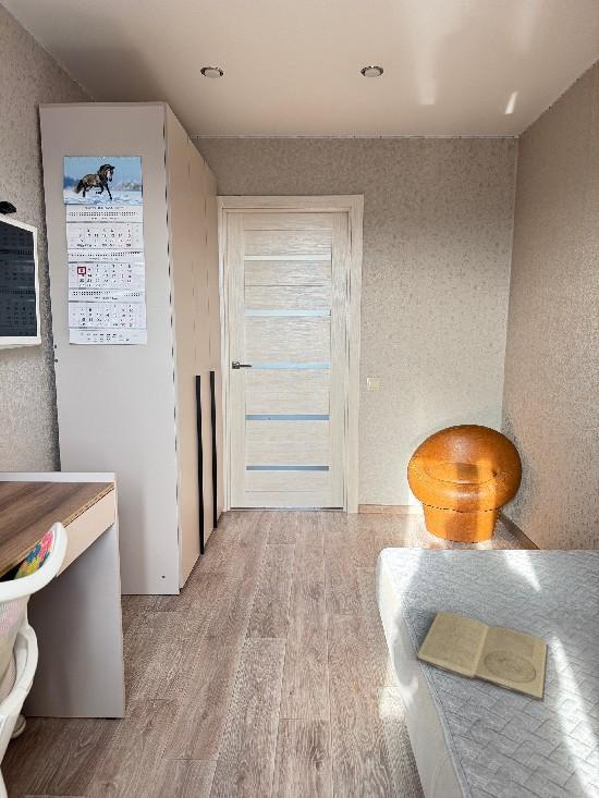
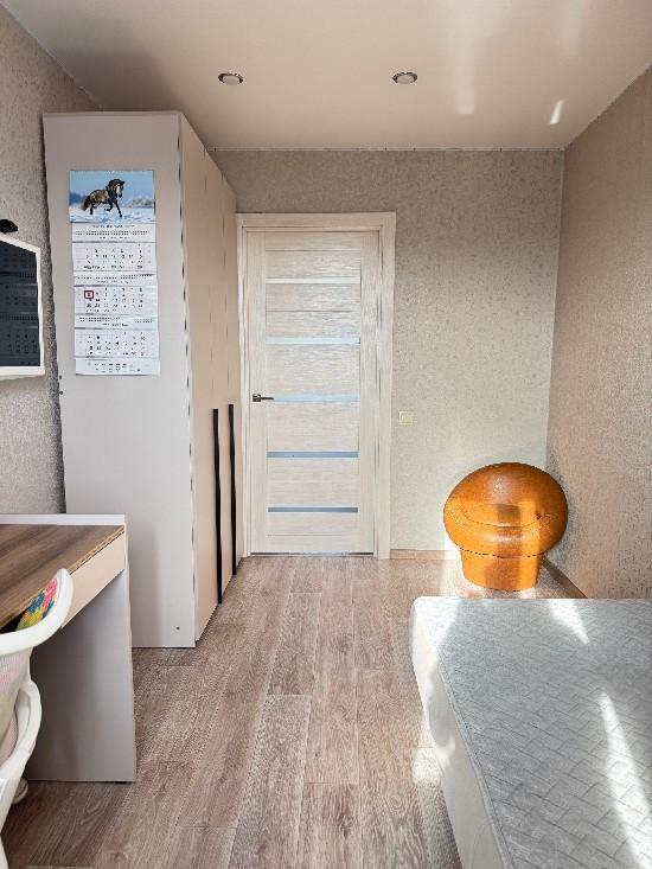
- book (484, 649)
